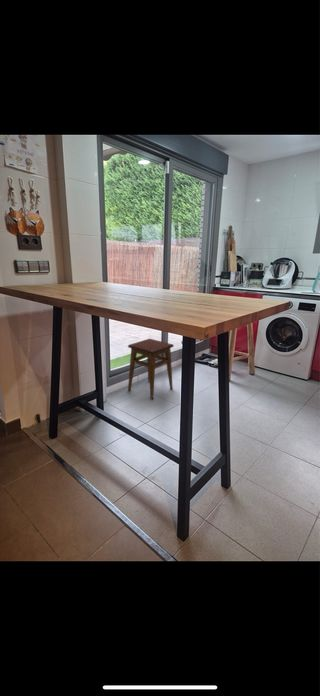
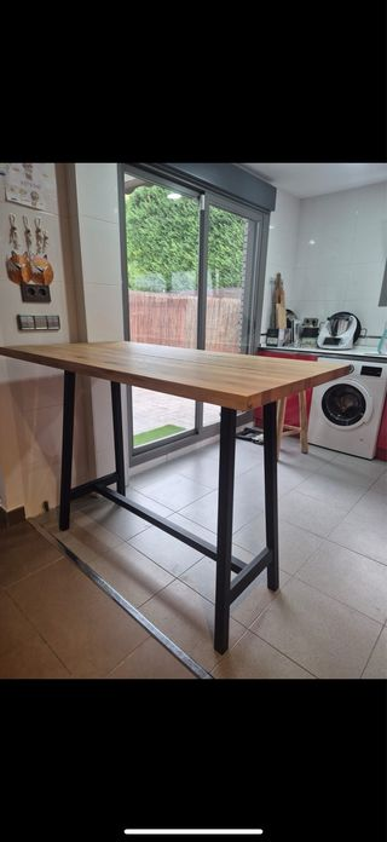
- stool (150, 367)
